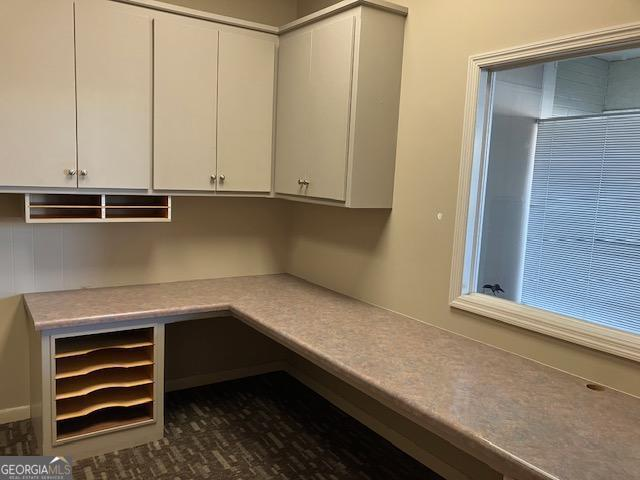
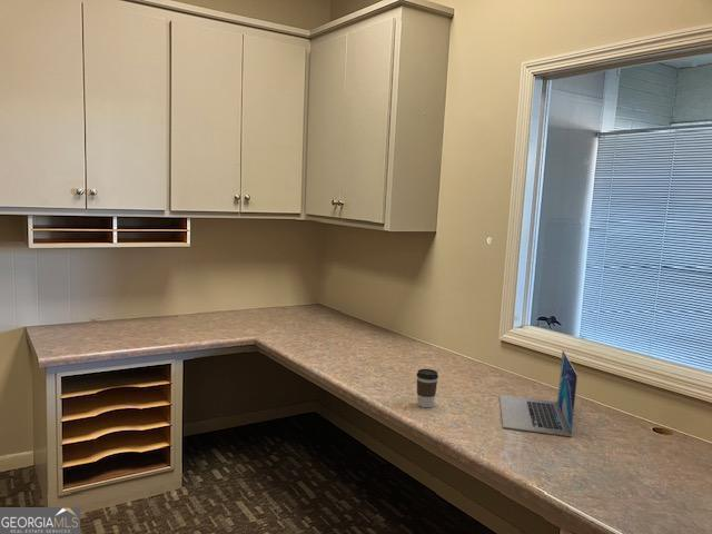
+ coffee cup (426, 388)
+ laptop (531, 398)
